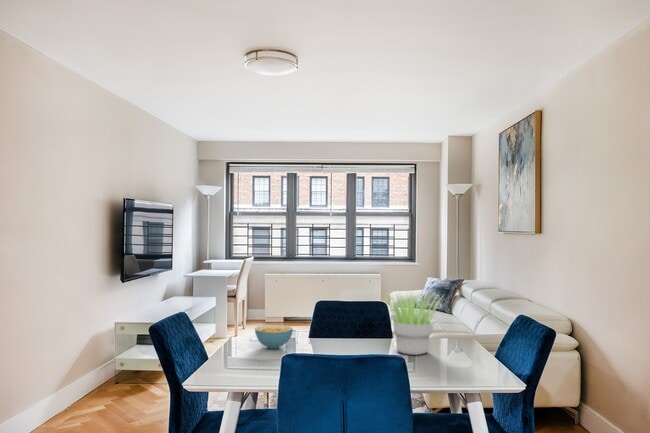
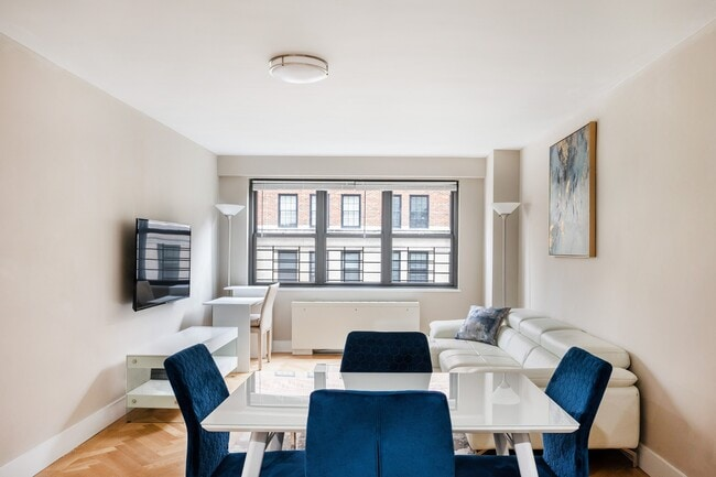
- cereal bowl (273, 337)
- potted plant (412, 322)
